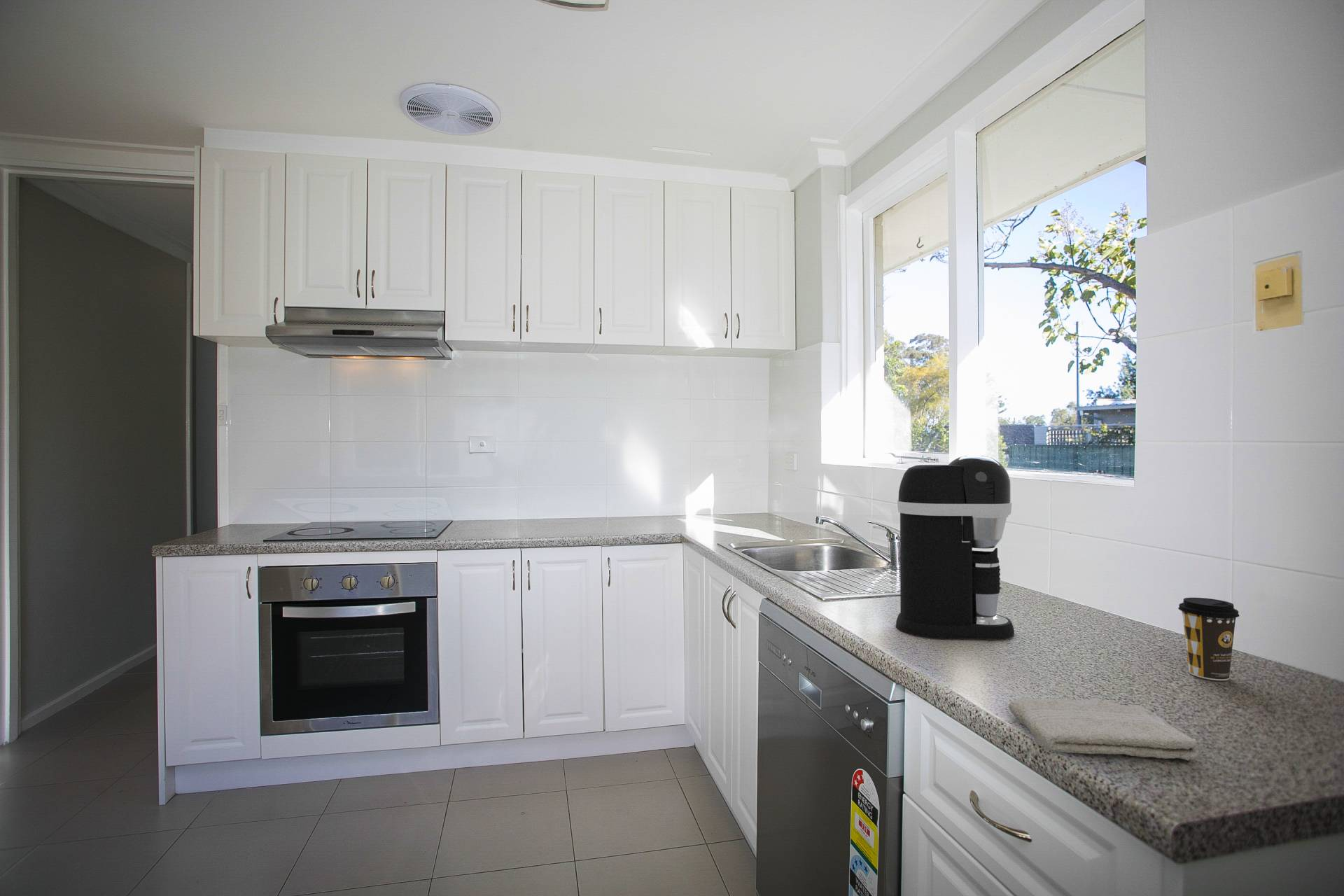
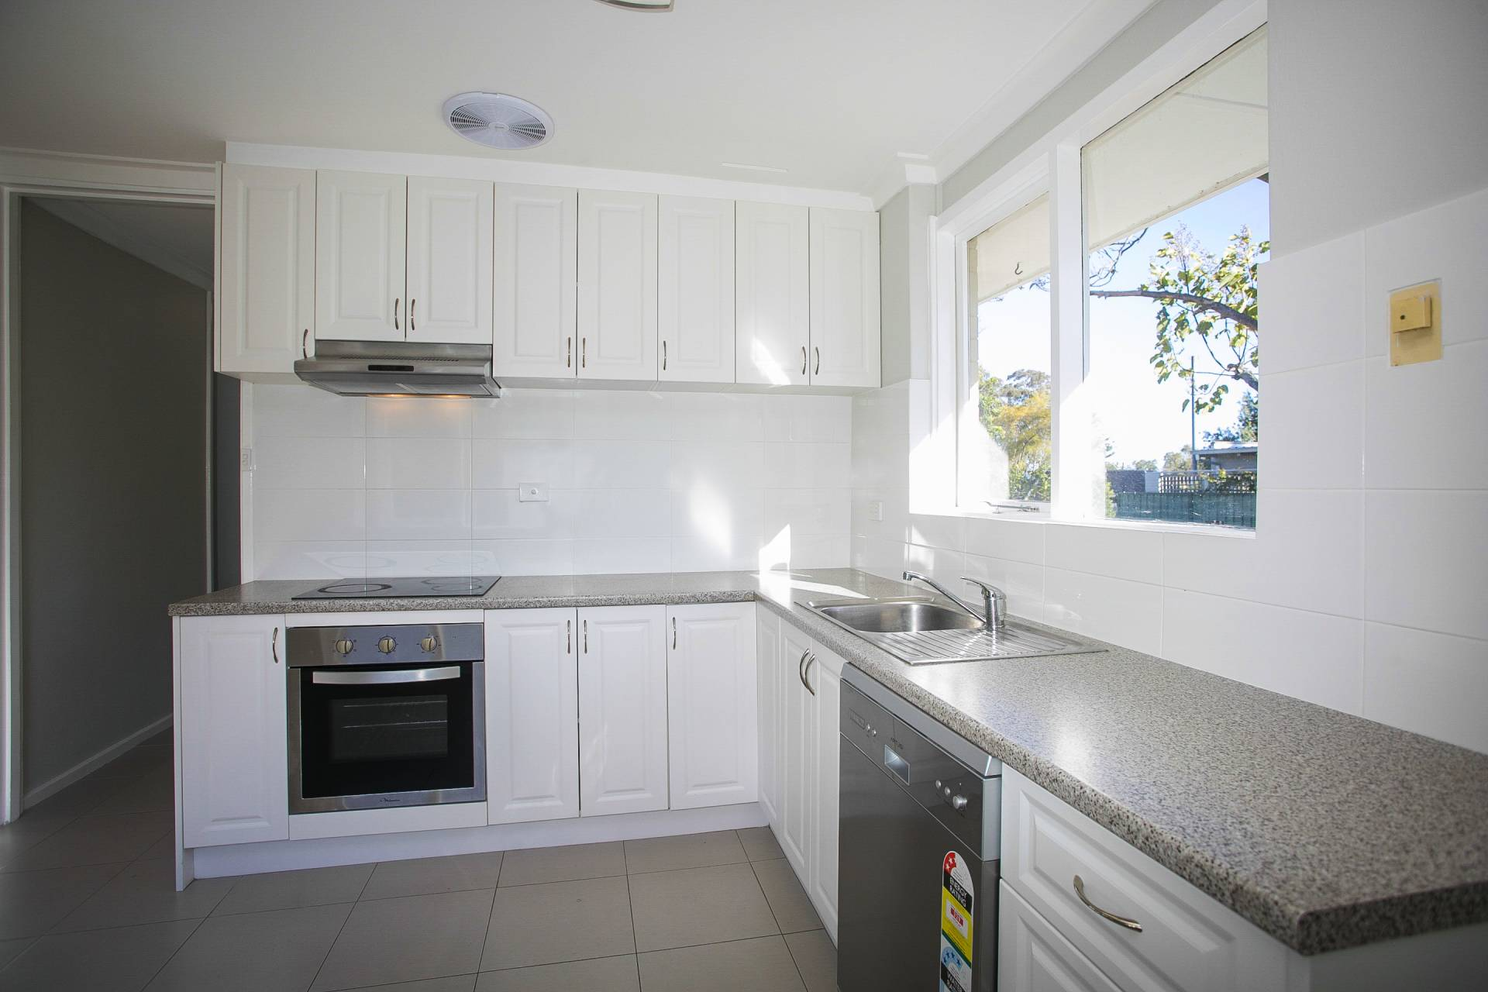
- coffee maker (953, 542)
- washcloth (1098, 726)
- coffee cup (1208, 638)
